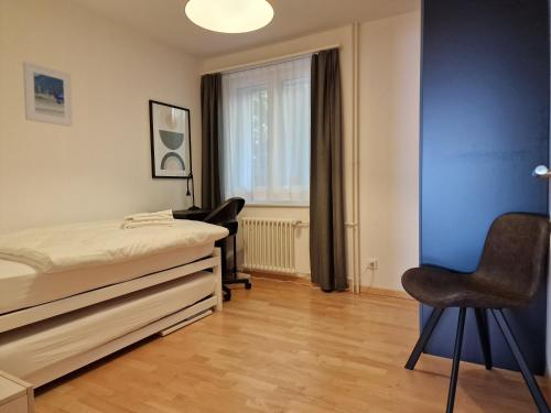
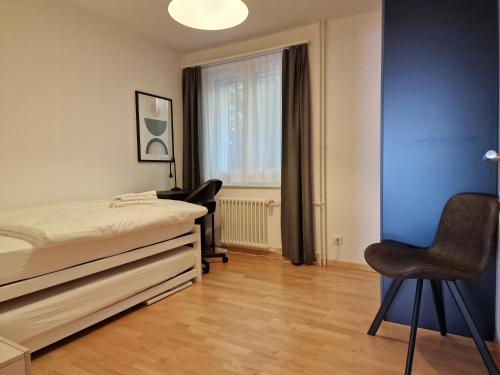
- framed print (48, 96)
